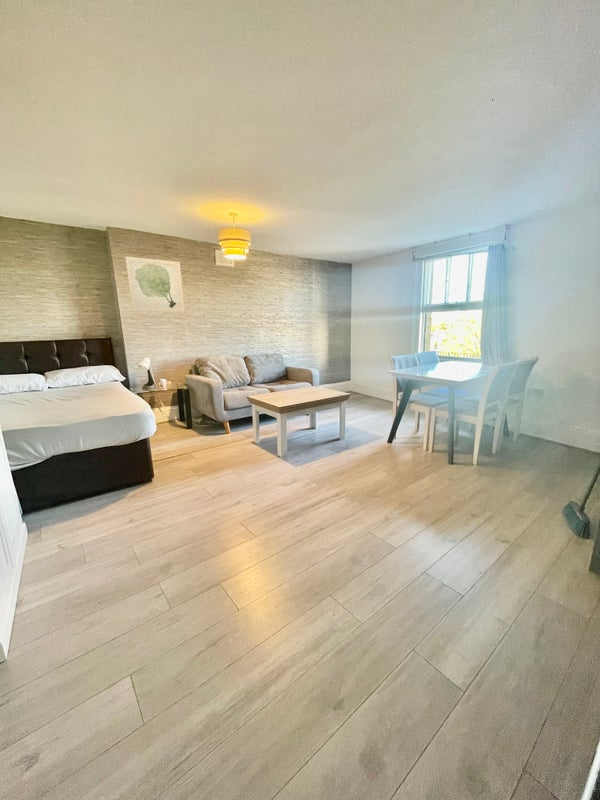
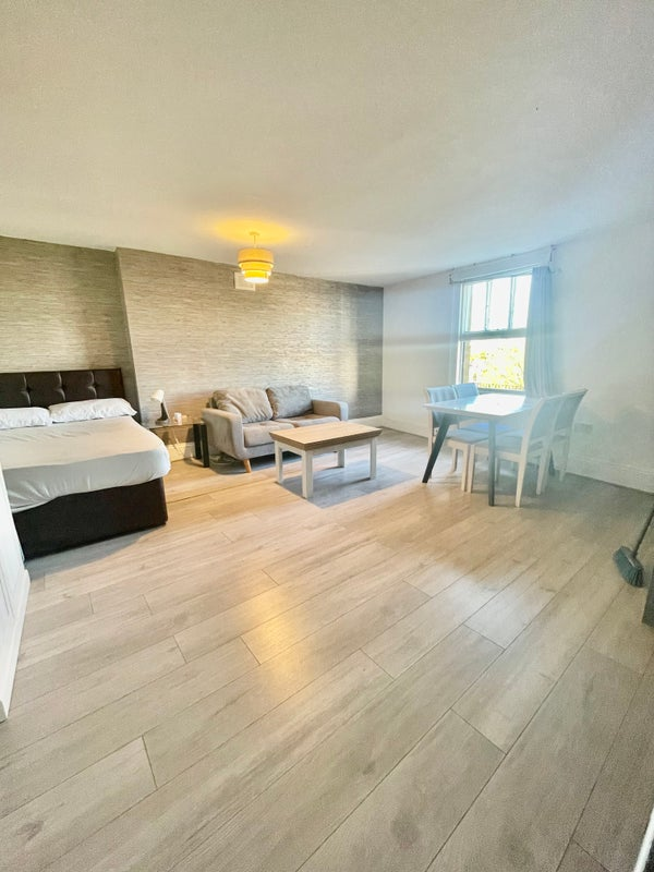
- wall art (156, 286)
